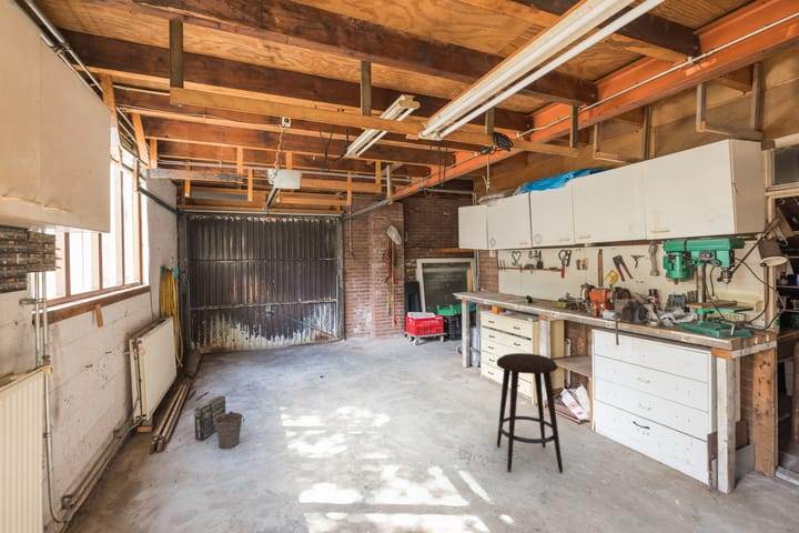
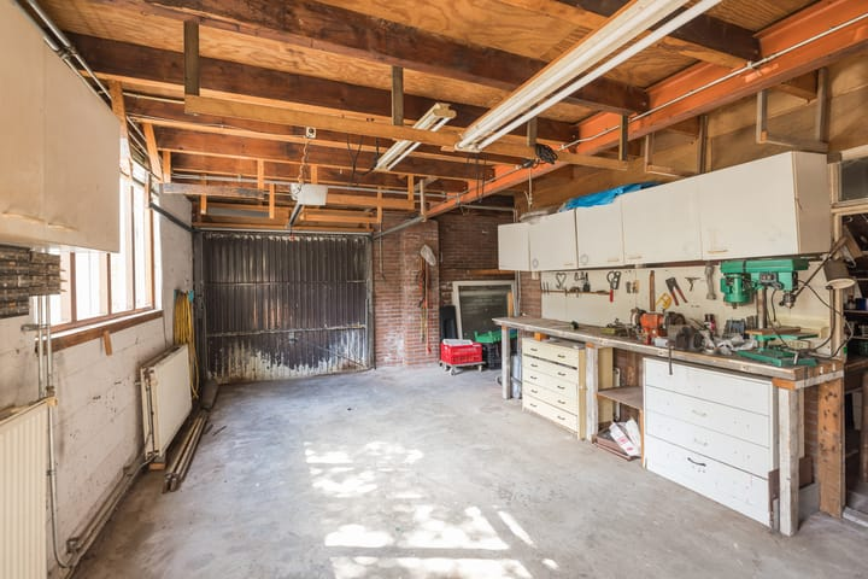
- bucket (230, 430)
- box (211, 416)
- stool (526, 416)
